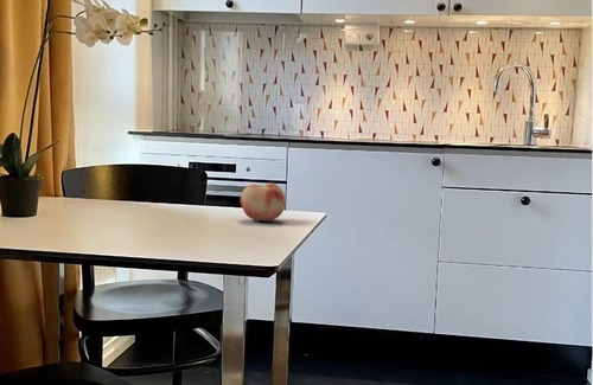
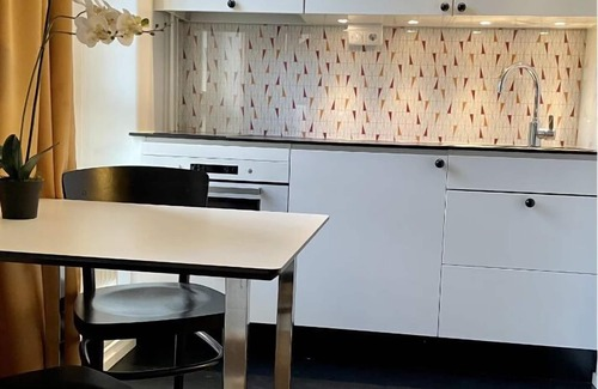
- fruit (262, 201)
